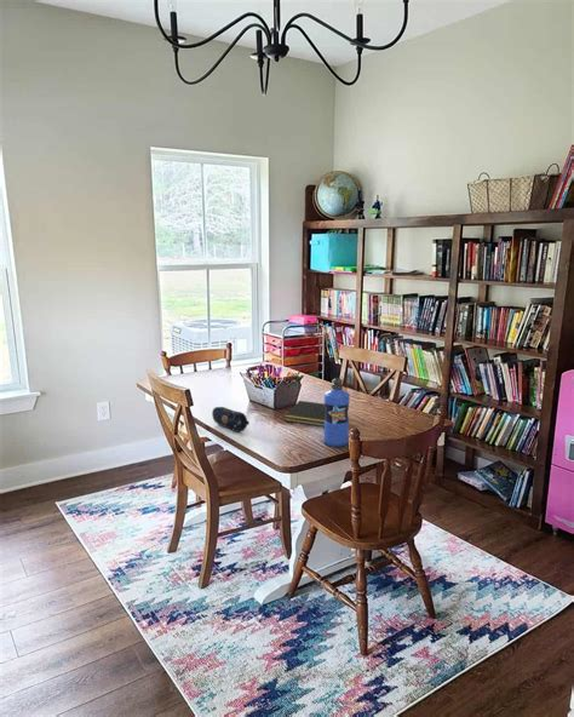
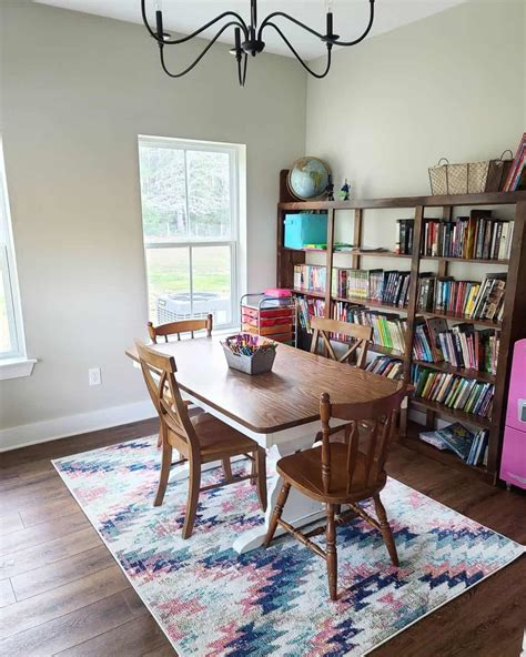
- water bottle (335, 411)
- notepad (316, 413)
- pencil case (229, 418)
